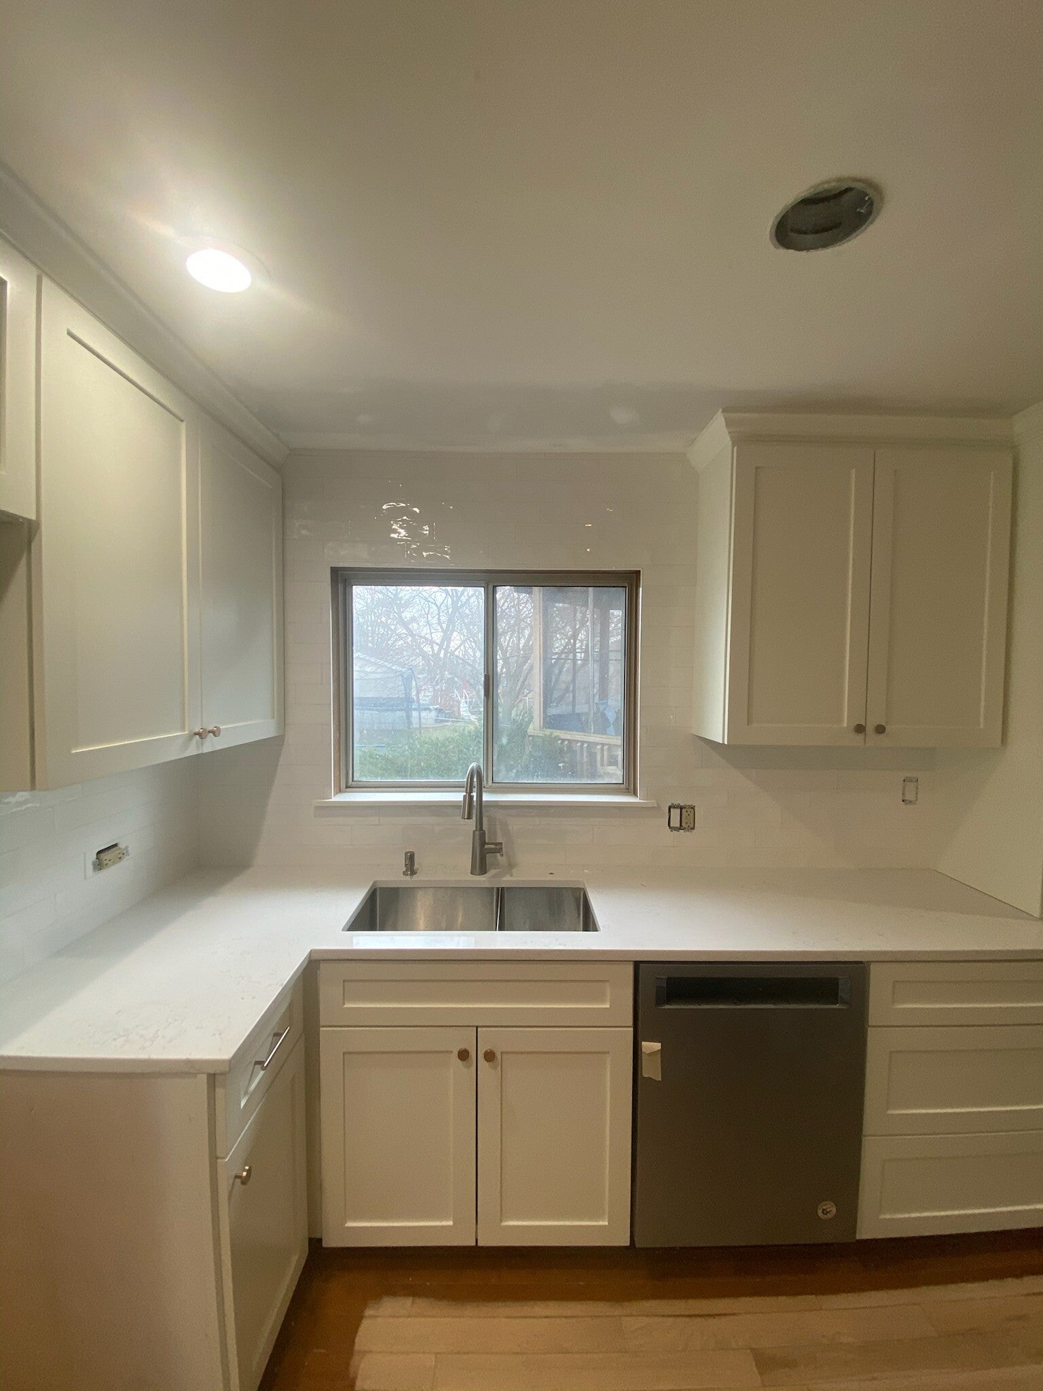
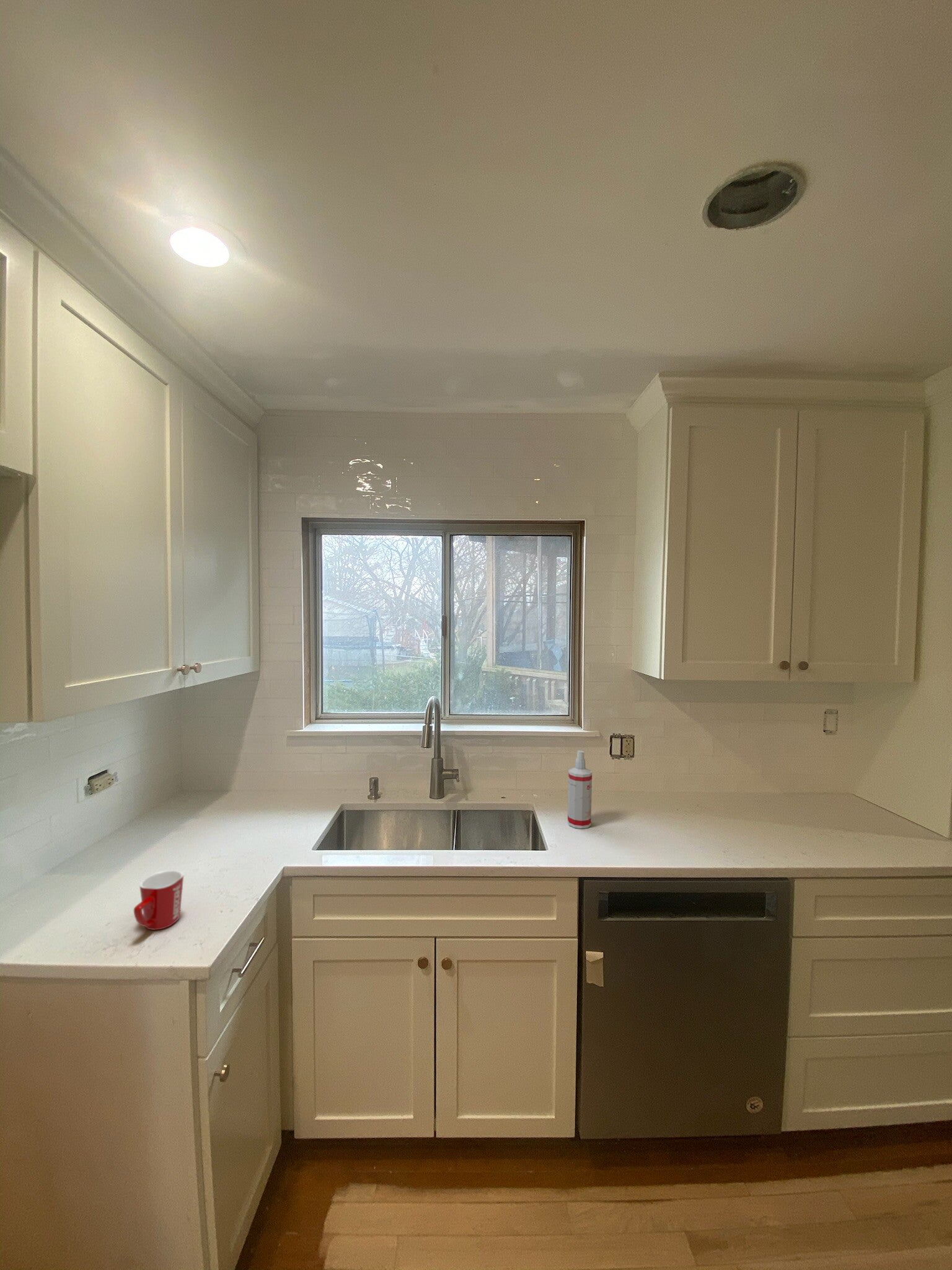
+ mug (156, 905)
+ spray bottle (580, 788)
